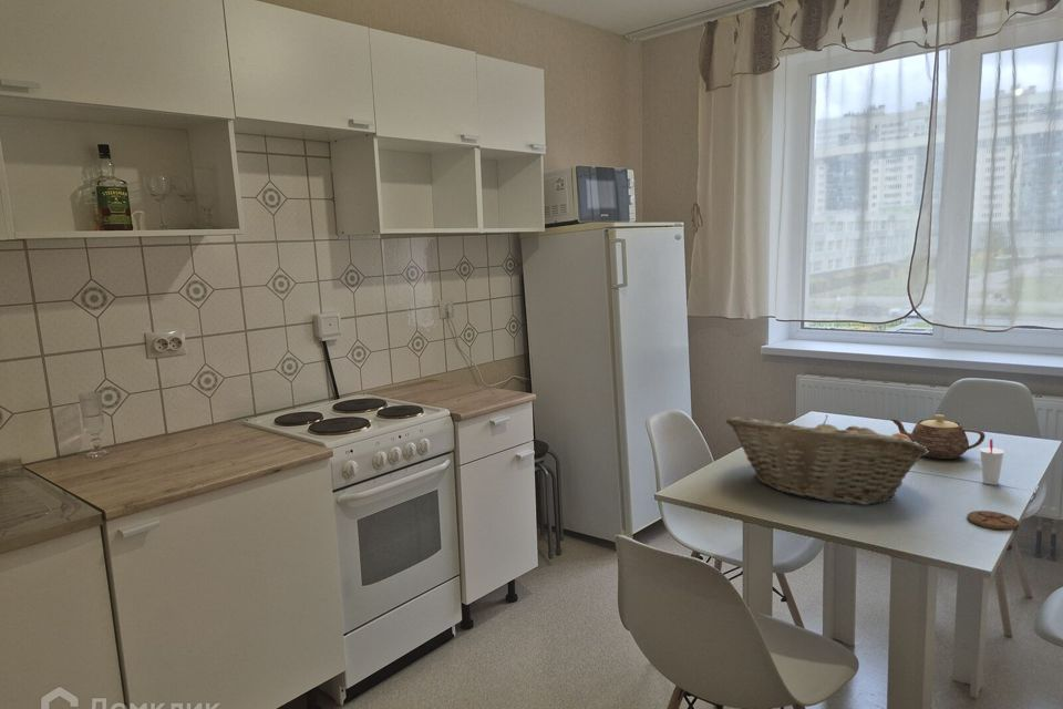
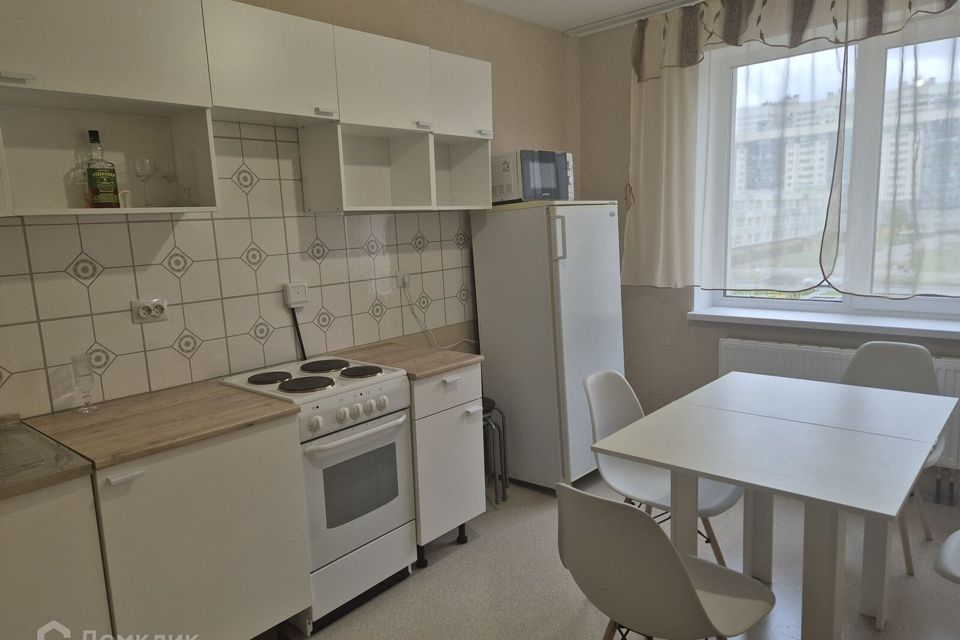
- fruit basket (819, 449)
- teapot (936, 434)
- coaster (992, 520)
- cup (991, 460)
